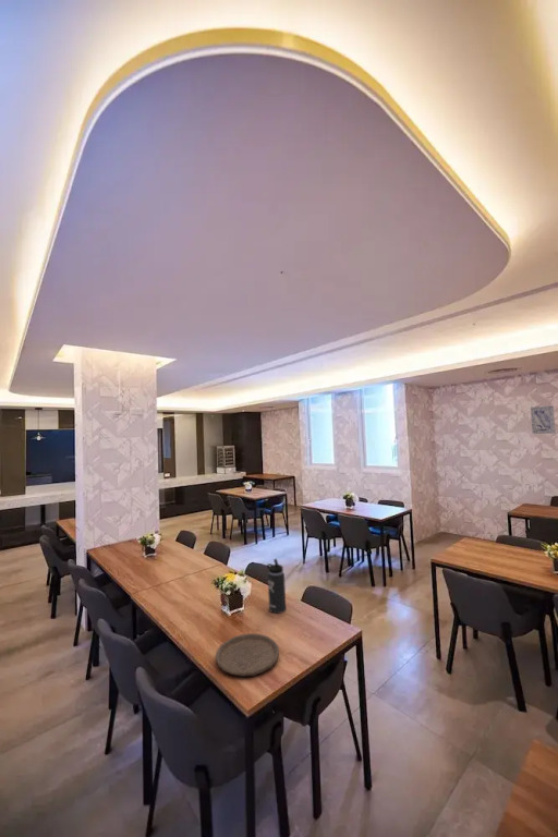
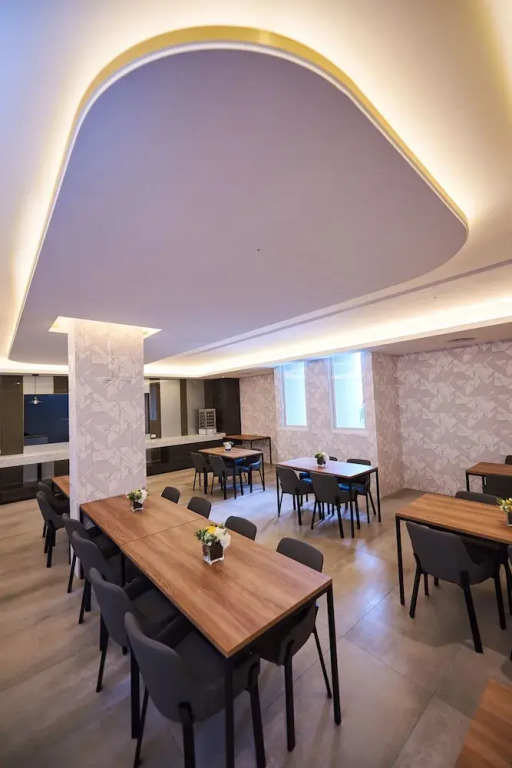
- wall art (542, 420)
- thermos bottle (275, 583)
- plate (247, 654)
